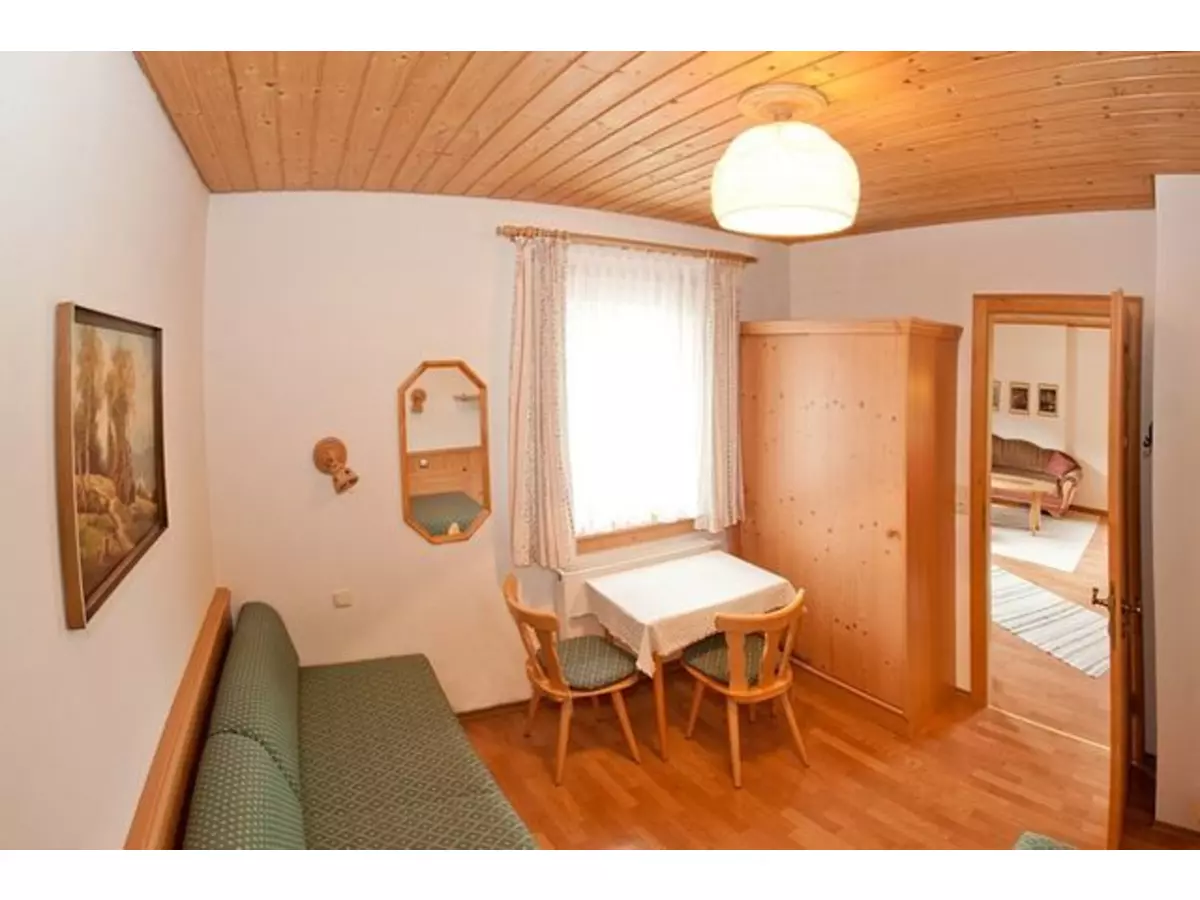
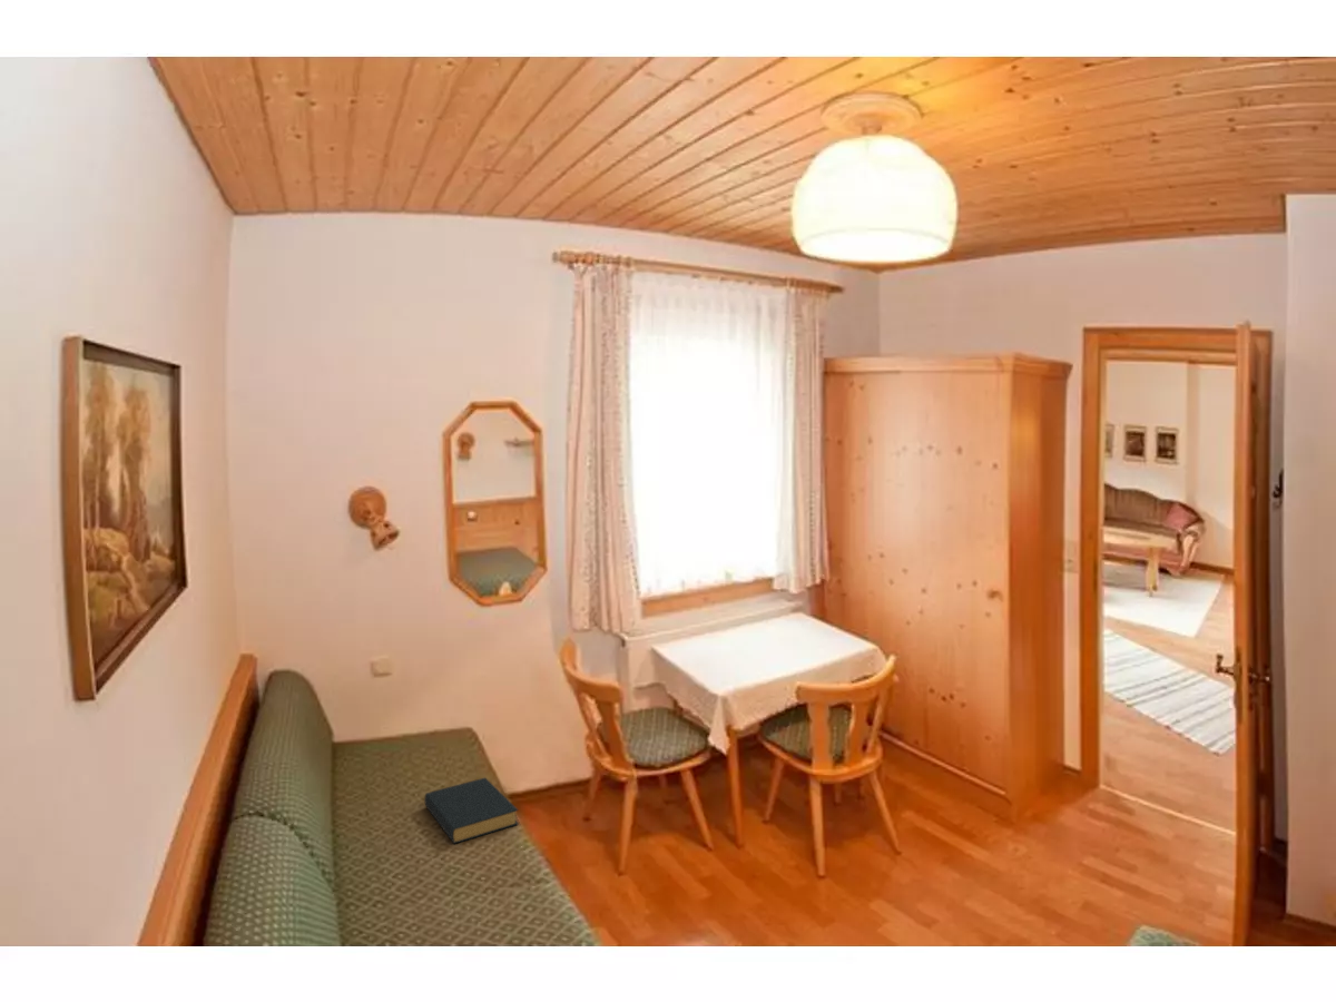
+ hardback book (470, 808)
